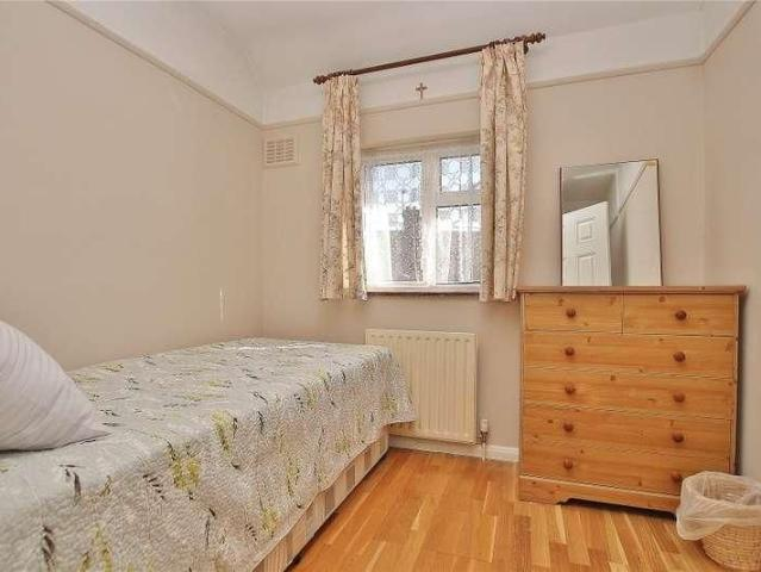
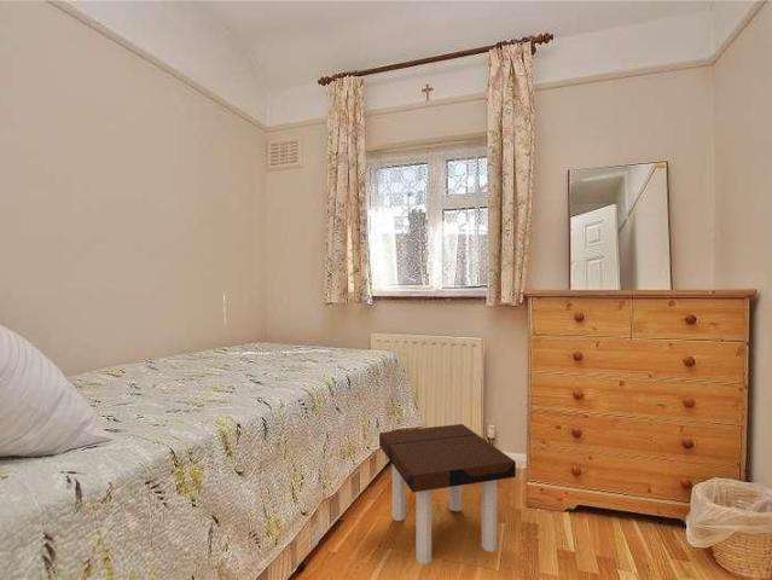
+ side table (441, 487)
